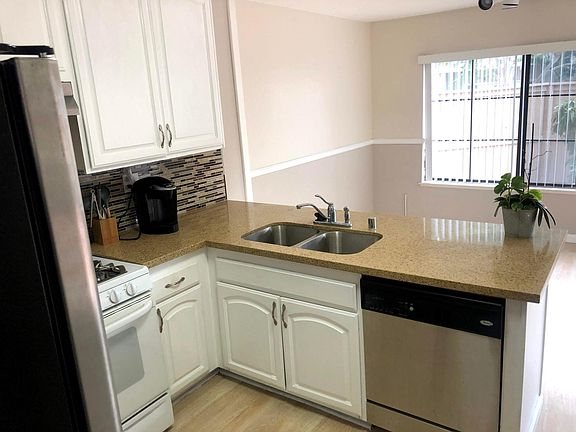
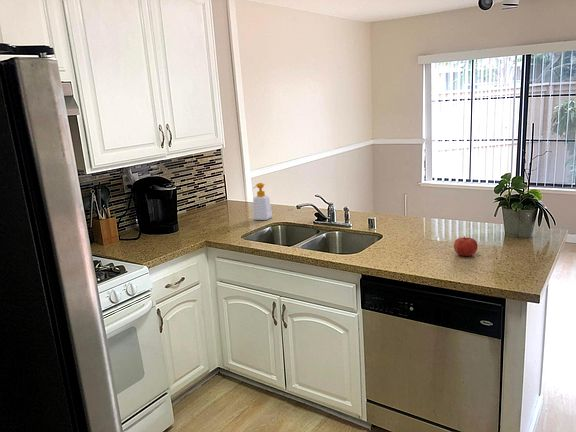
+ fruit (465, 245)
+ soap bottle (260, 201)
